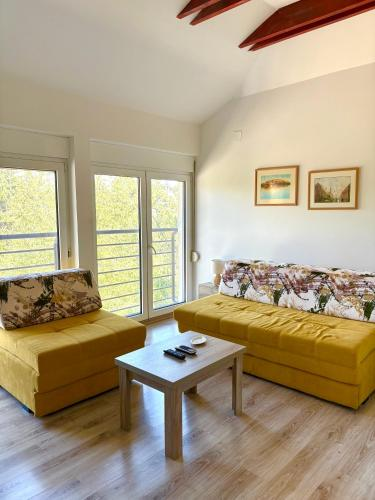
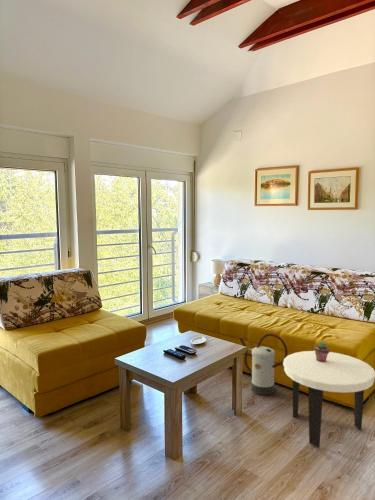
+ side table (322, 397)
+ watering can (262, 360)
+ potted succulent (321, 351)
